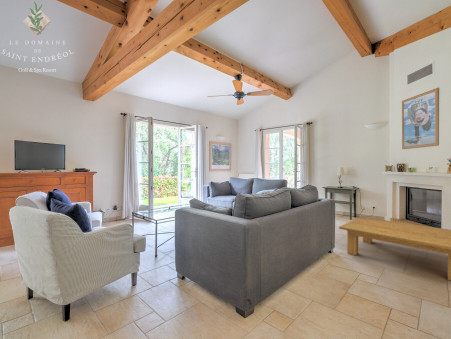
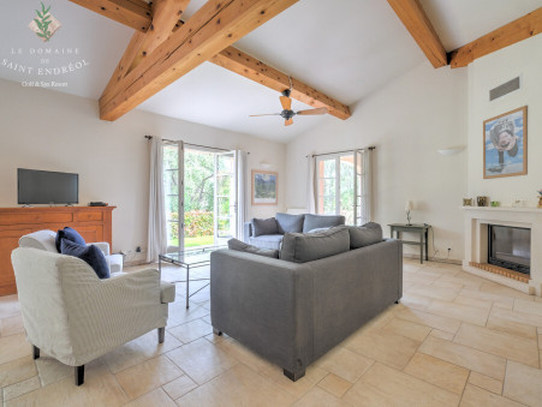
- coffee table (402, 243)
